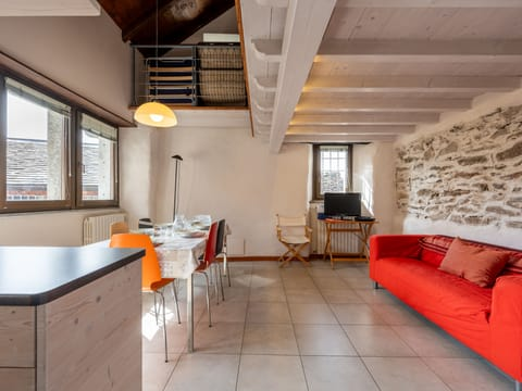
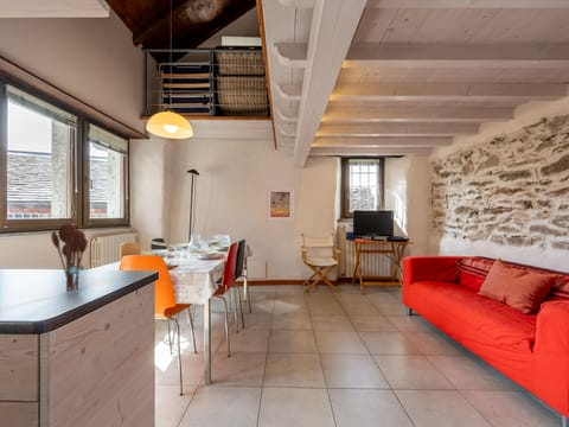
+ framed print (280, 204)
+ utensil holder (70, 257)
